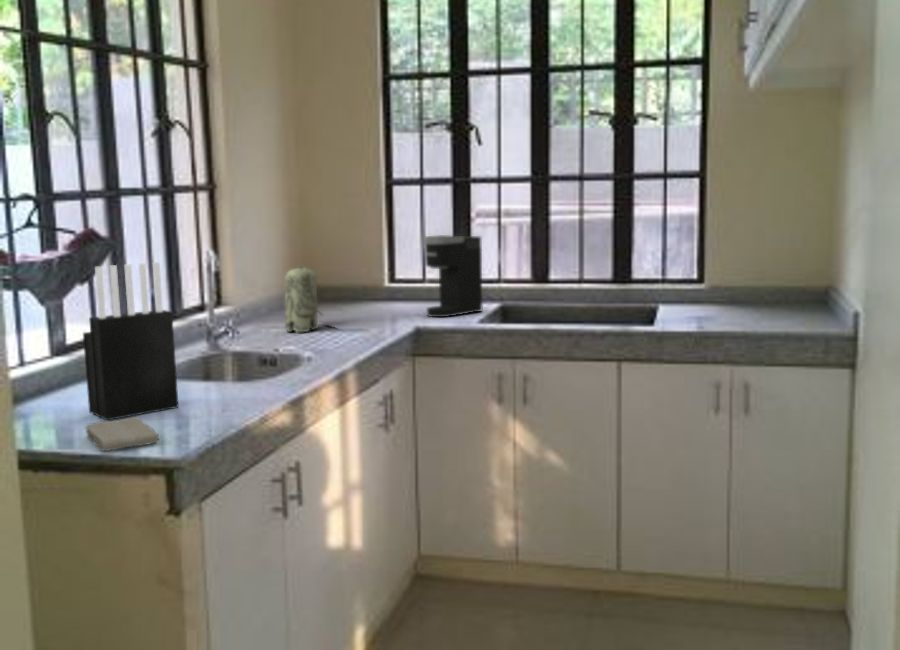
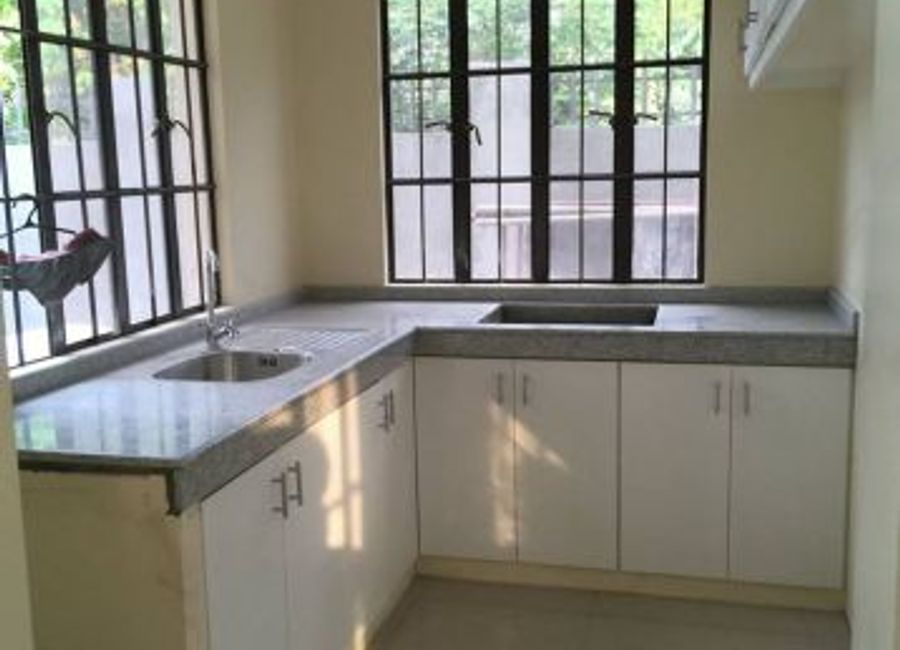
- coffee maker (453, 274)
- washcloth (120, 432)
- knife block (127, 337)
- toy elephant (303, 298)
